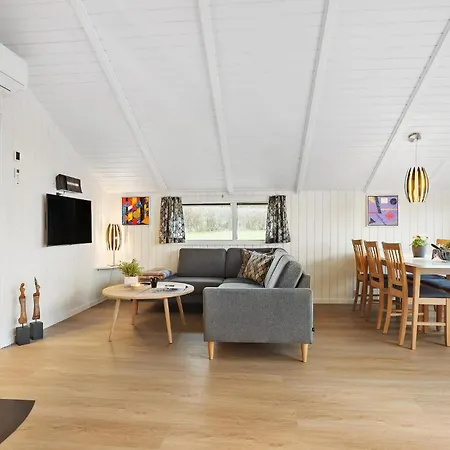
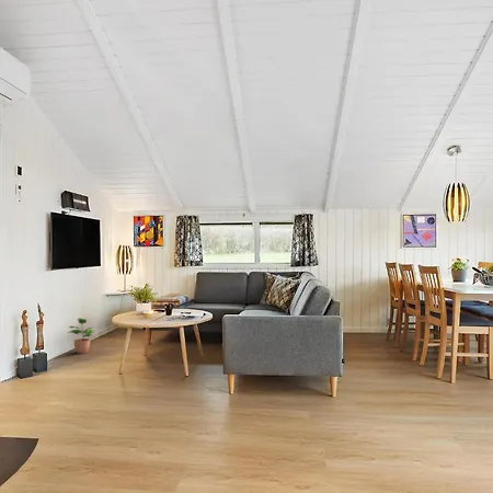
+ potted plant (81, 333)
